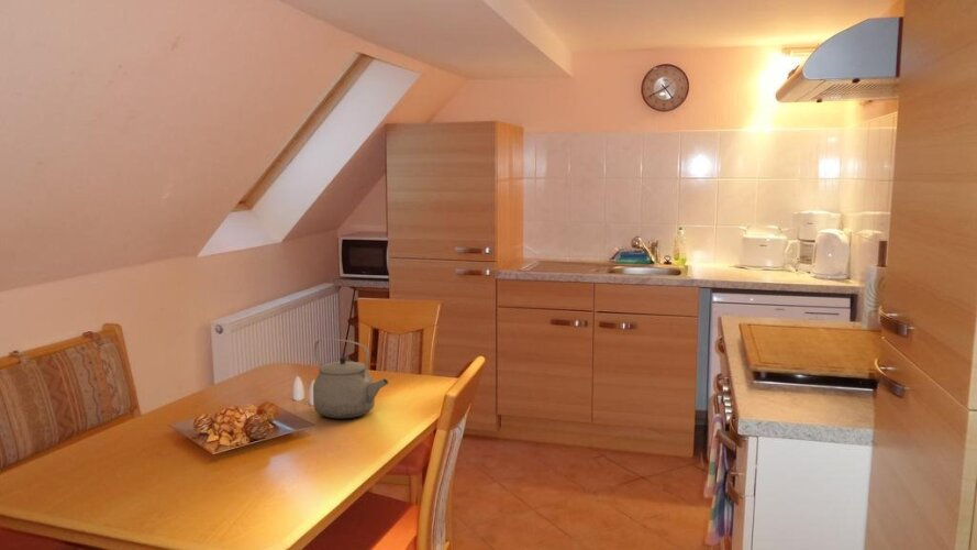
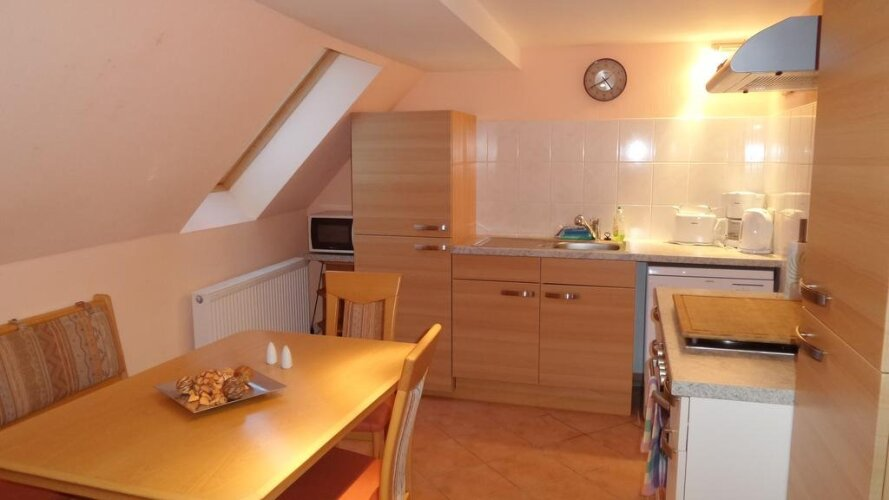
- tea kettle (351, 377)
